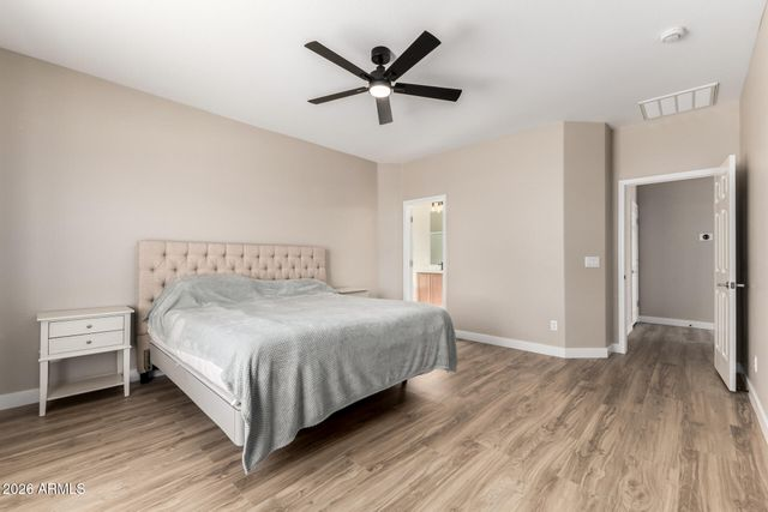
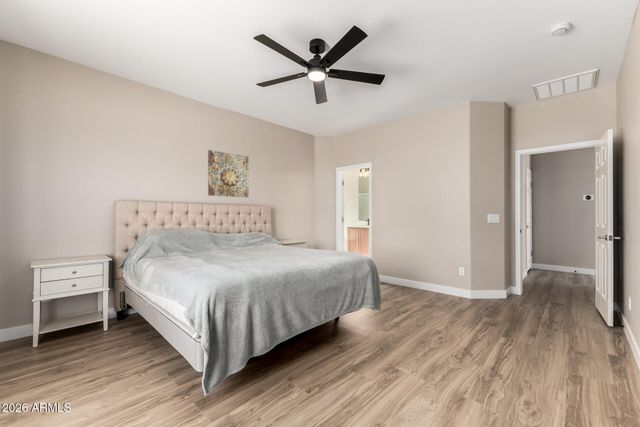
+ wall art (229, 175)
